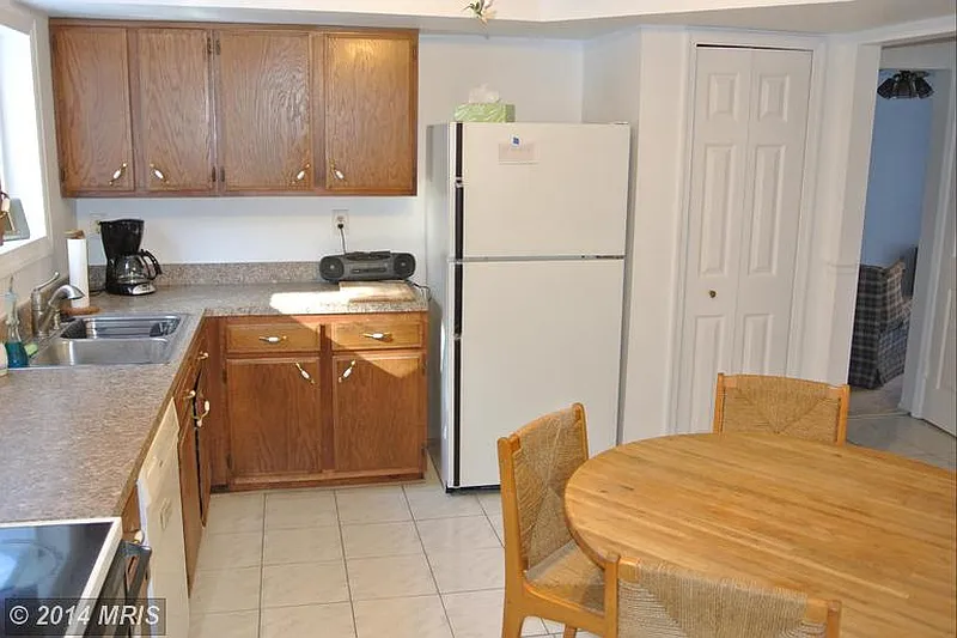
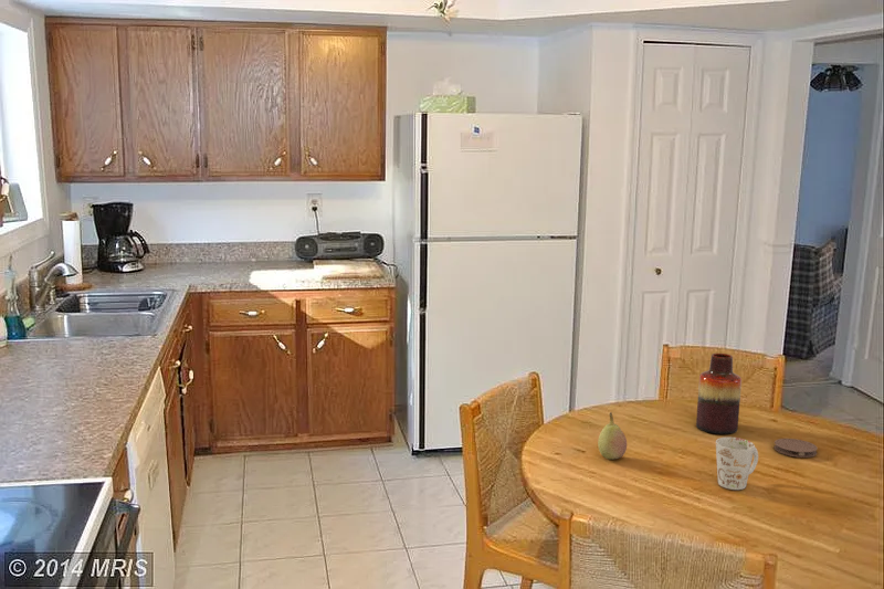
+ vase (719, 391)
+ mug (739, 462)
+ coaster (794, 448)
+ fruit (612, 434)
